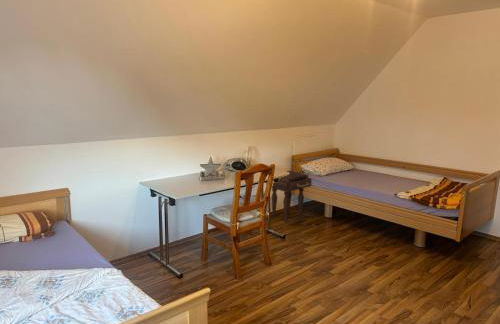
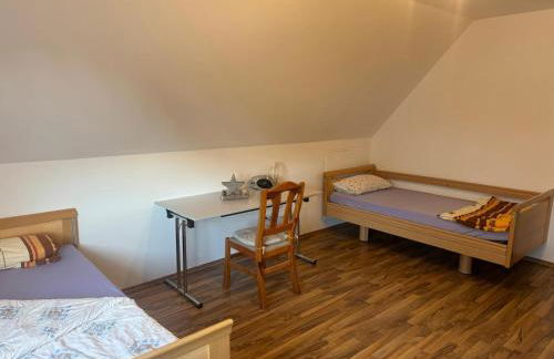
- nightstand (291, 196)
